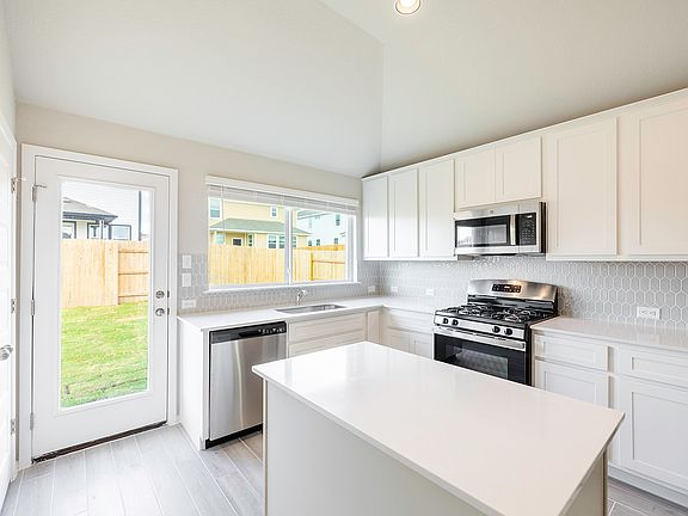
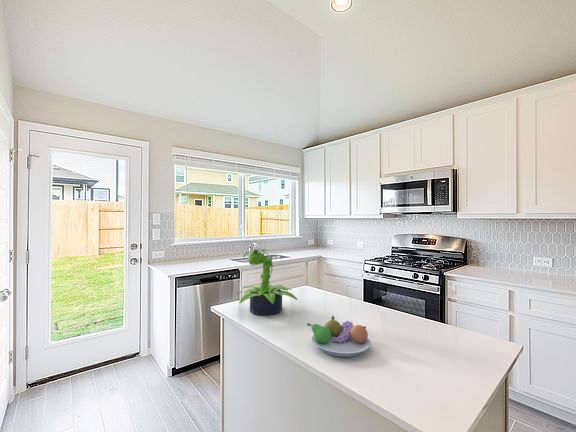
+ potted plant (266, 279)
+ fruit bowl (338, 333)
